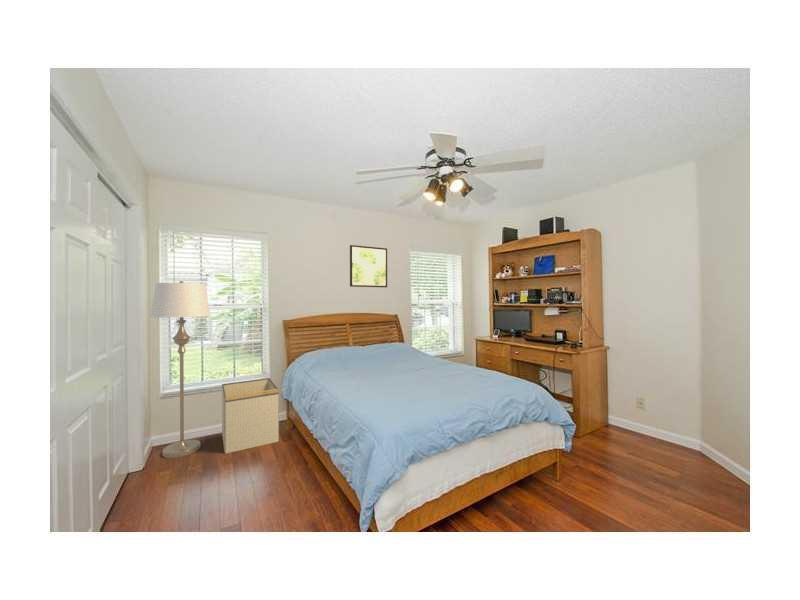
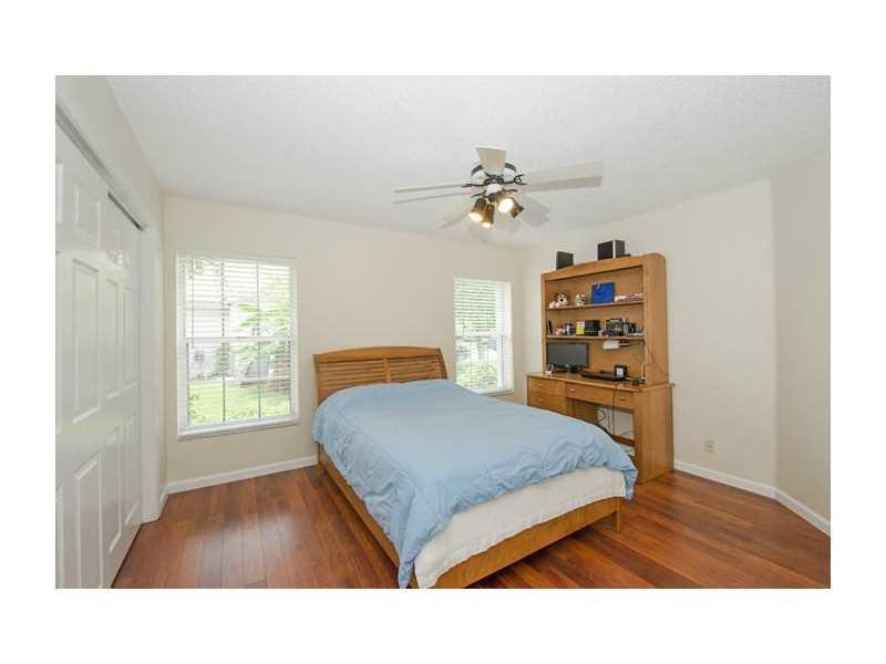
- storage bin (249, 411)
- lamp (181, 365)
- wall art (369, 266)
